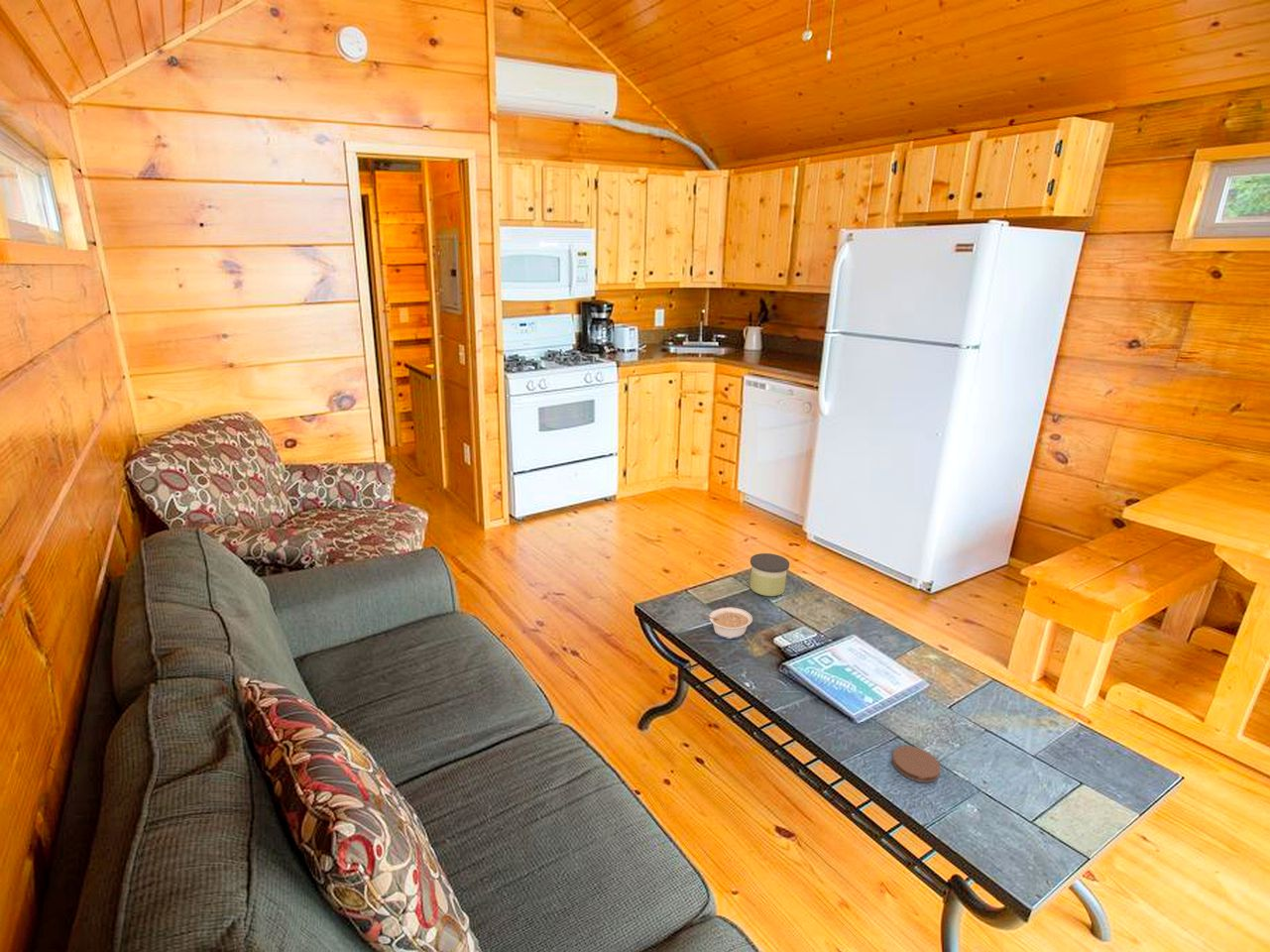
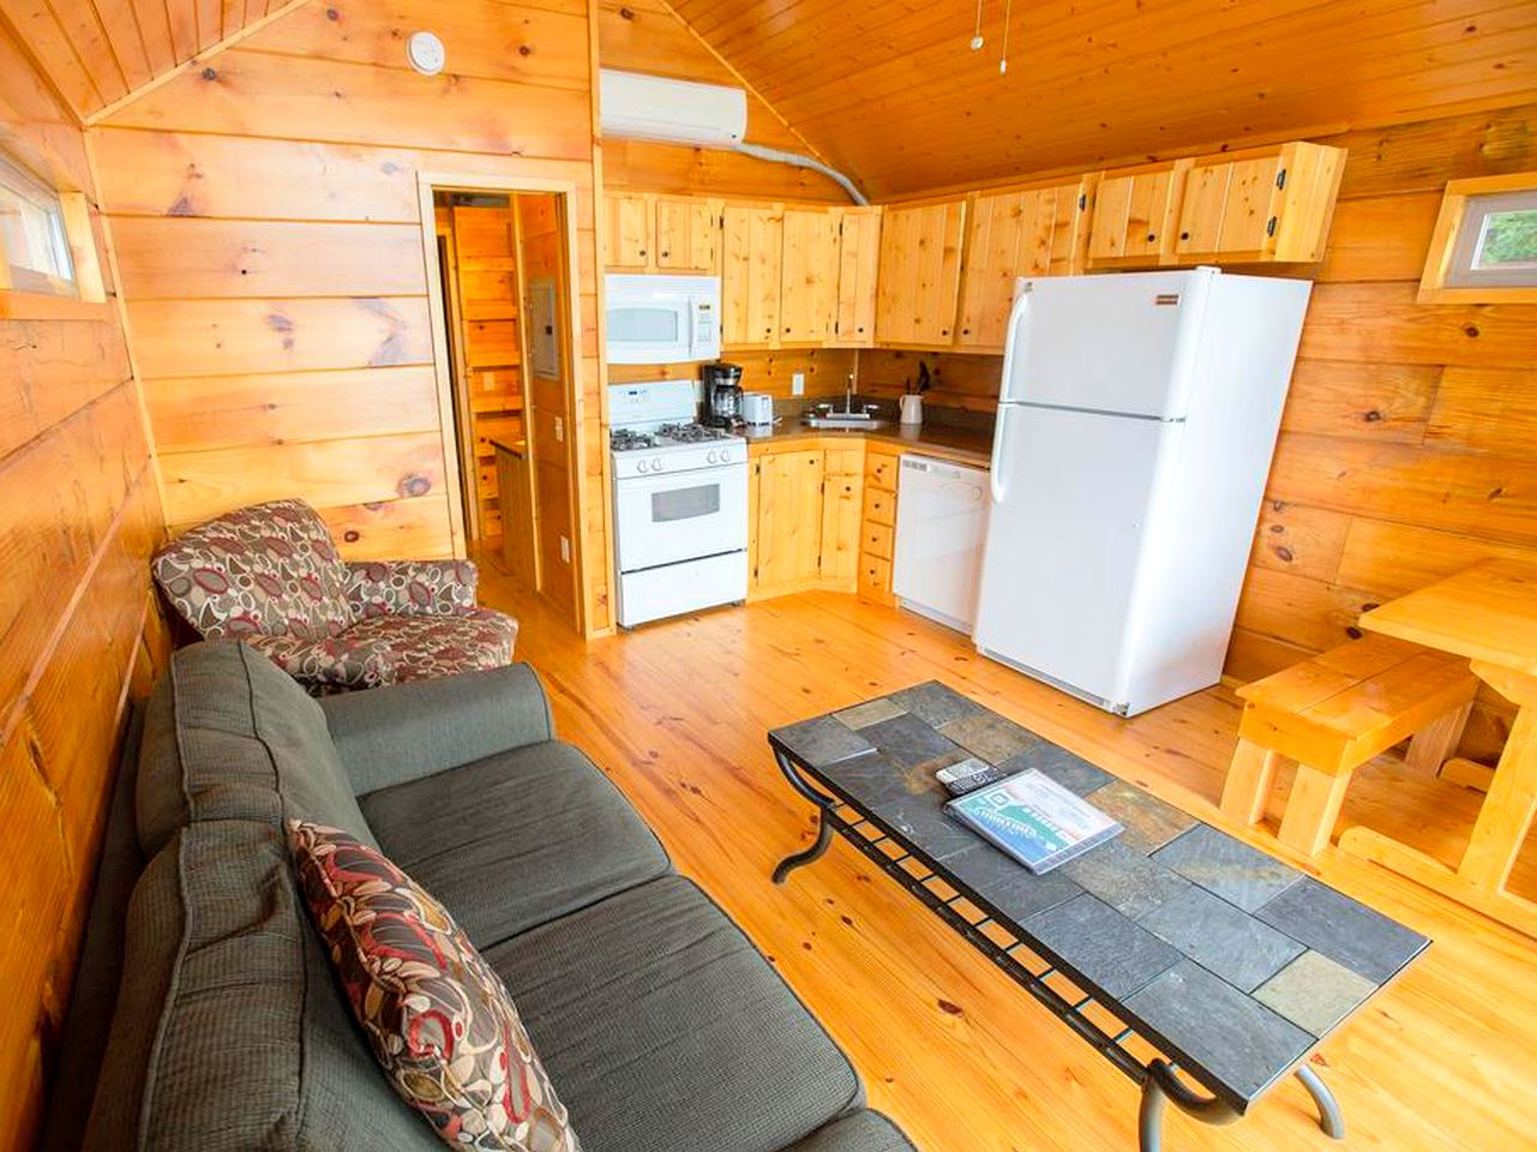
- legume (729, 623)
- coaster (916, 764)
- candle (768, 575)
